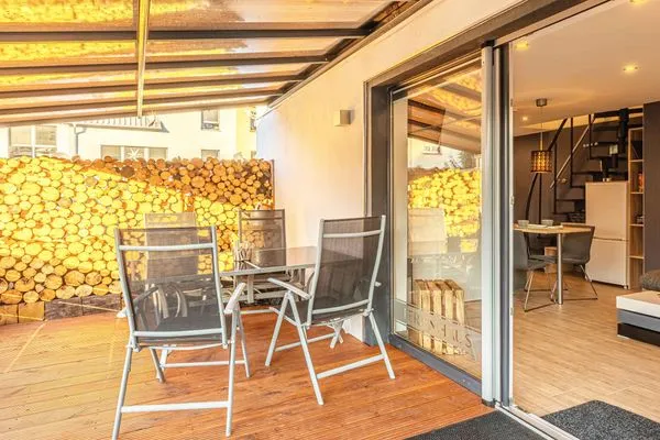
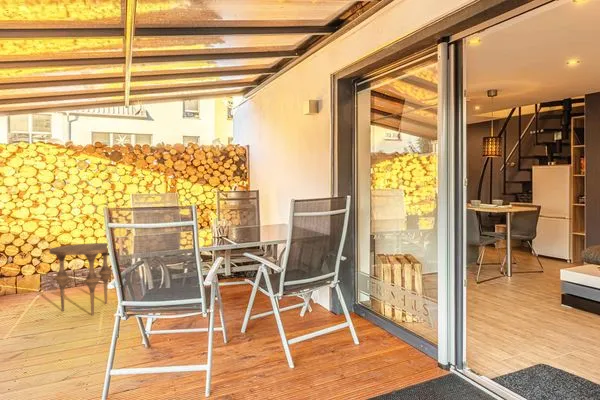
+ side table (86, 278)
